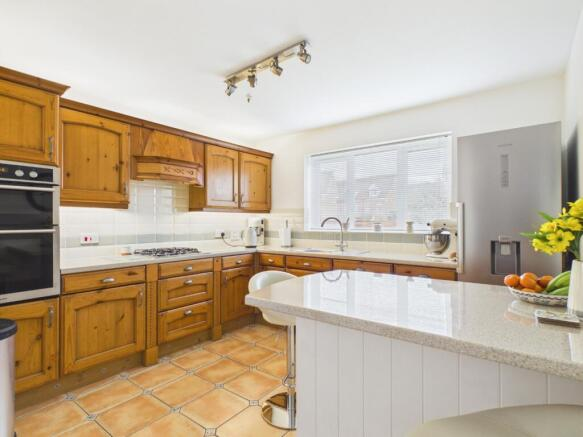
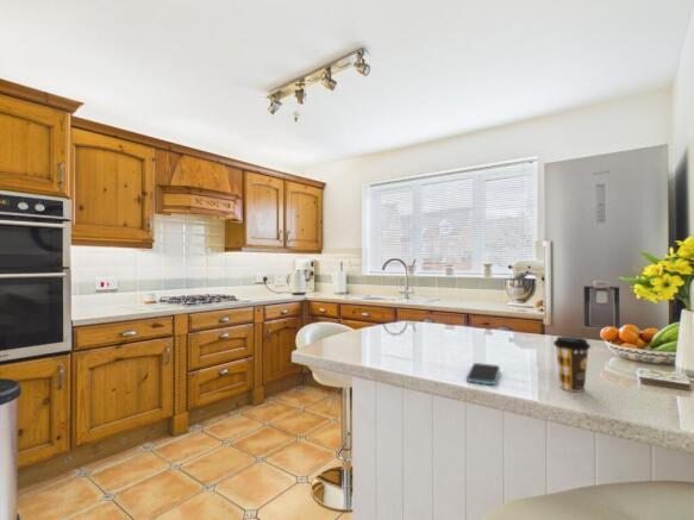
+ coffee cup (571, 363)
+ smartphone (483, 372)
